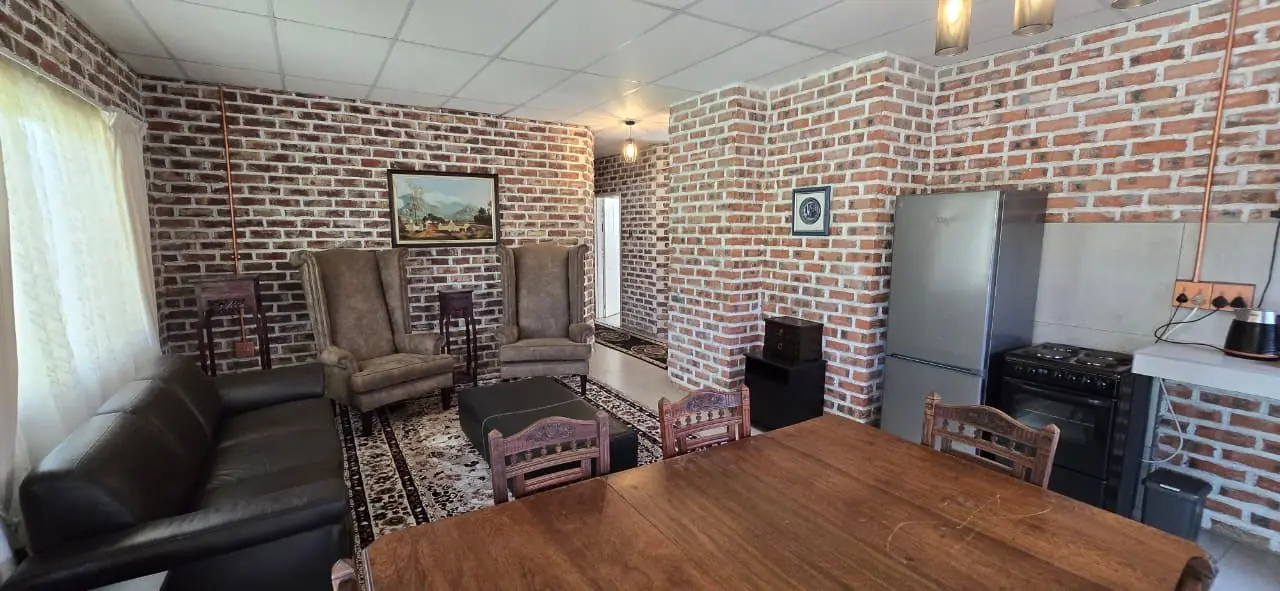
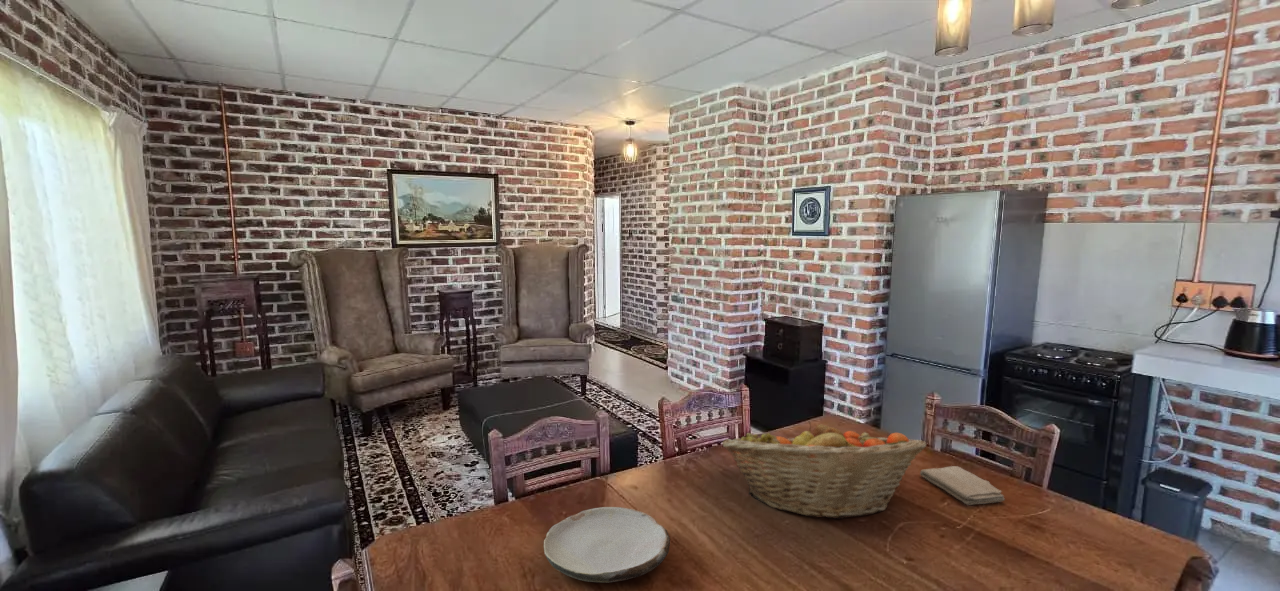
+ washcloth (960, 483)
+ fruit basket (819, 458)
+ plate (606, 543)
